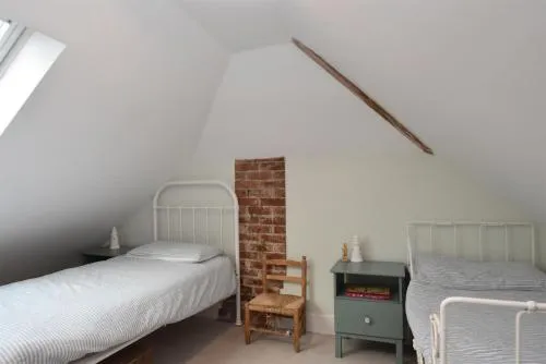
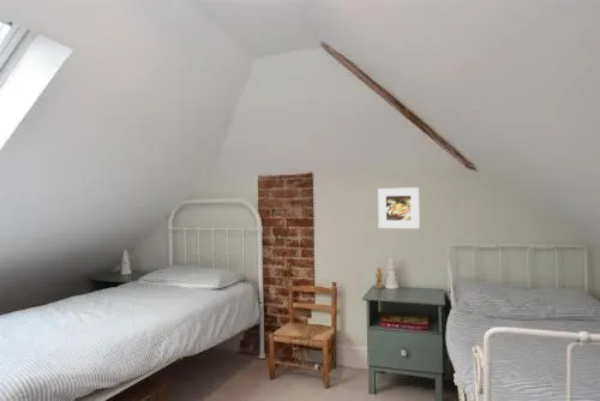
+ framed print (398, 208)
